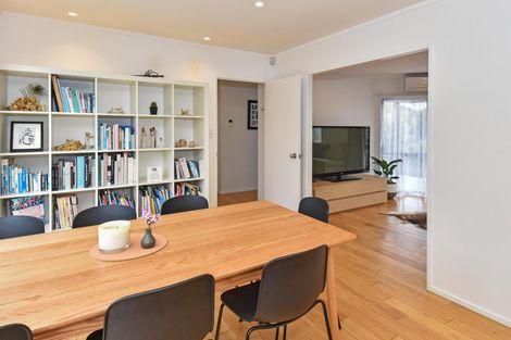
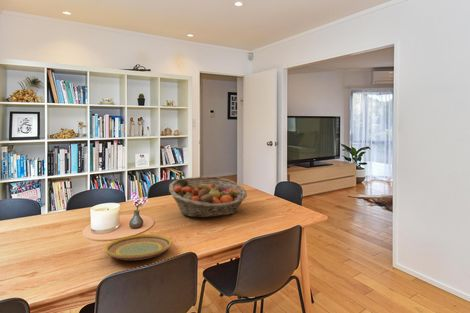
+ plate (139, 247)
+ fruit basket (208, 195)
